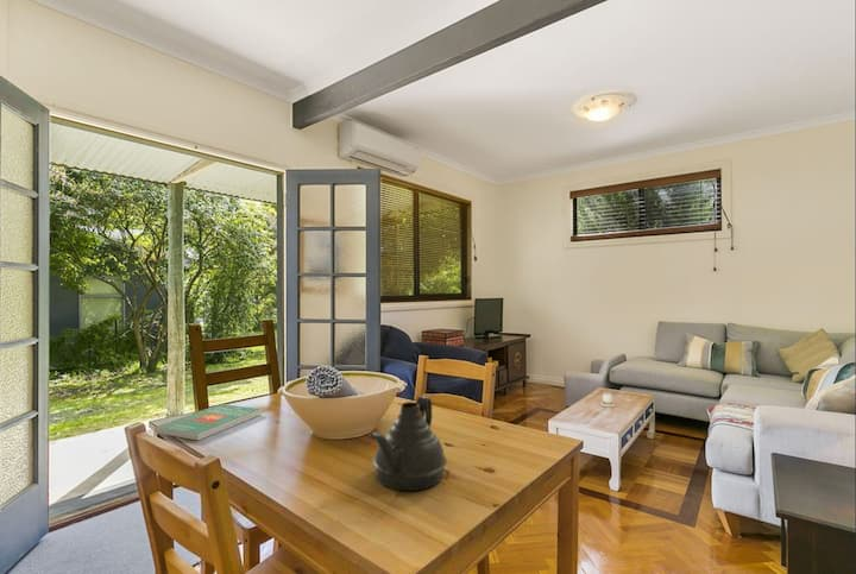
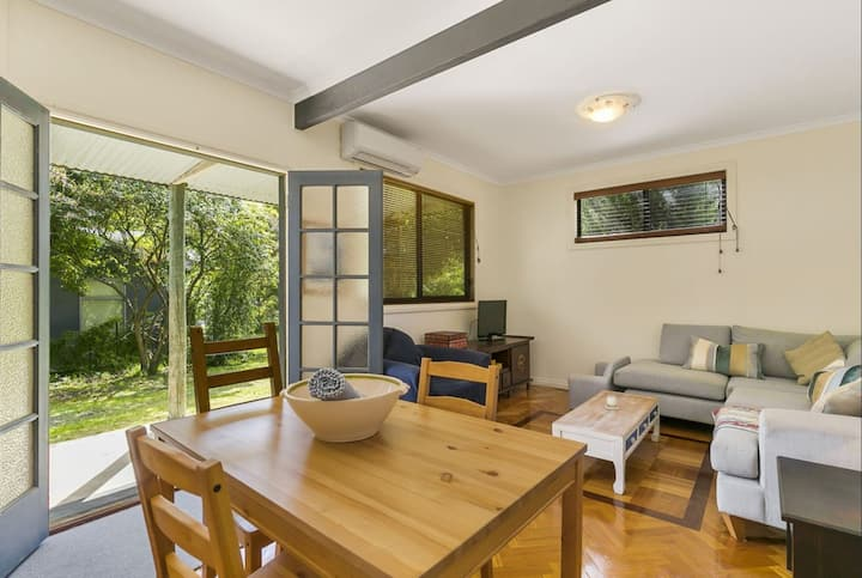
- book (210, 420)
- teapot (402, 444)
